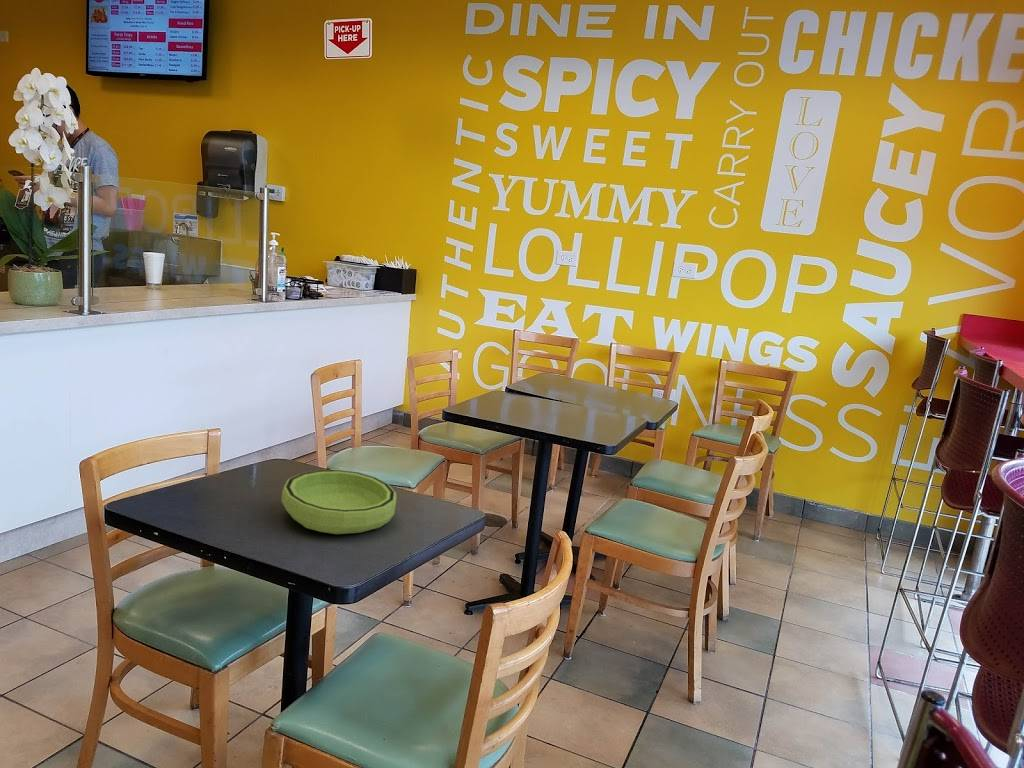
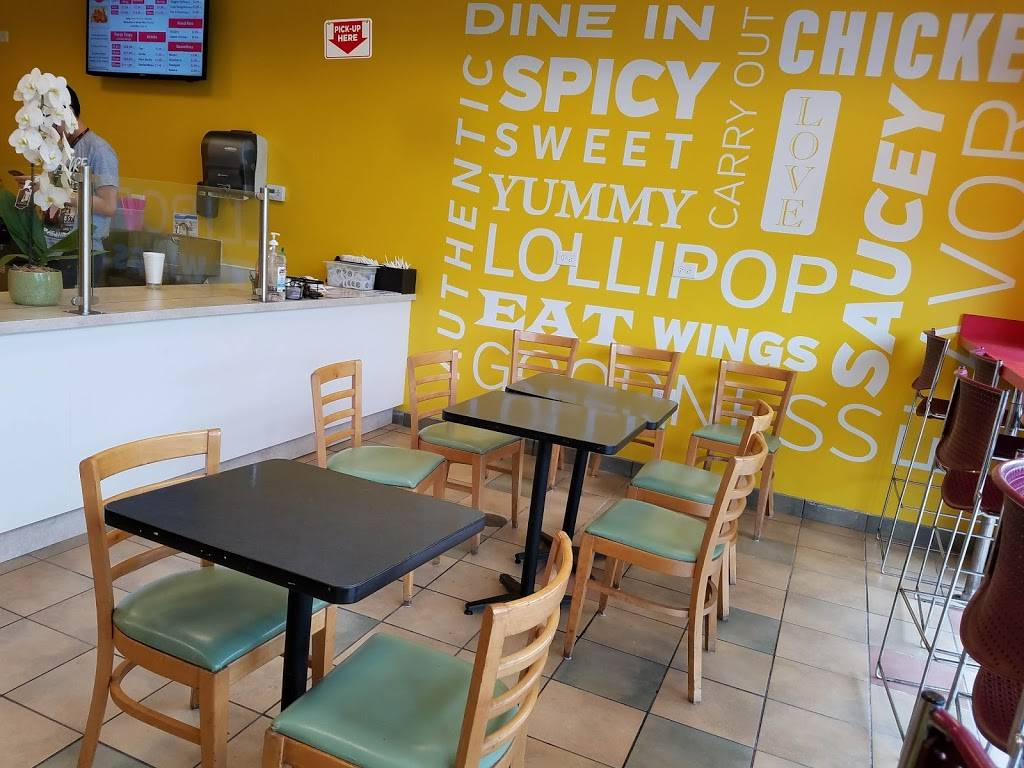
- bowl (339, 502)
